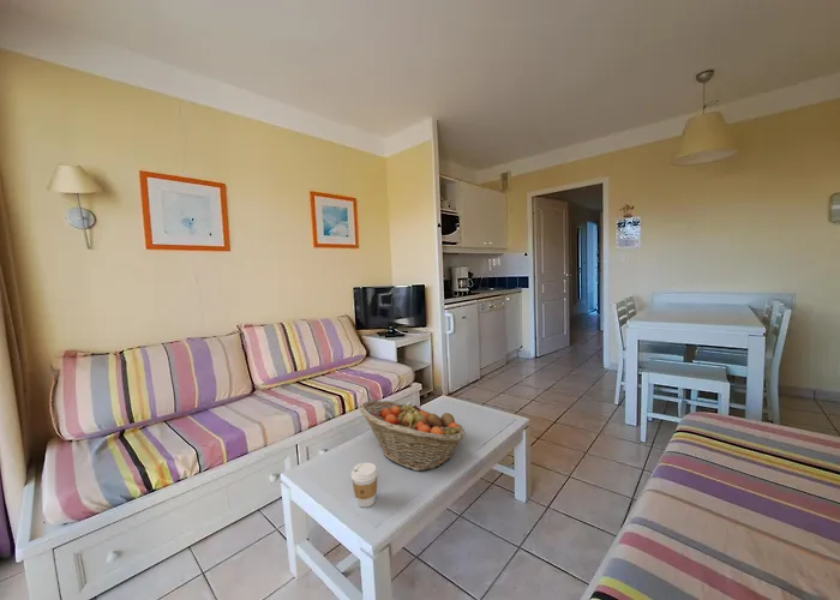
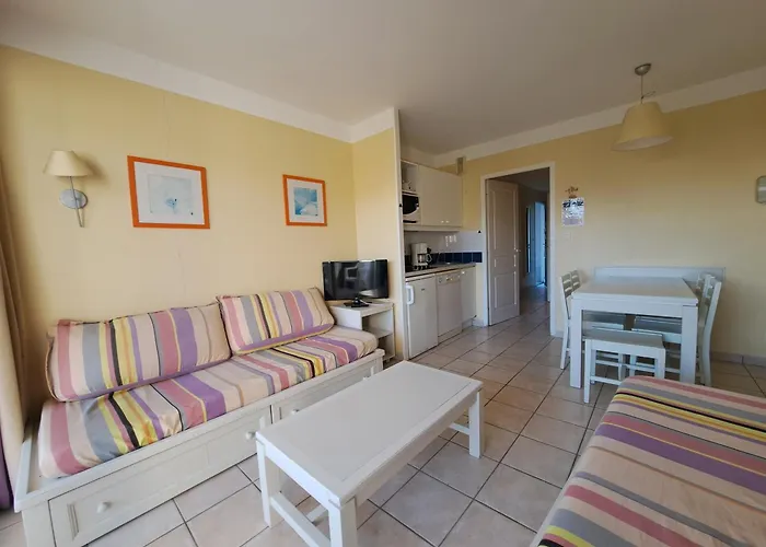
- fruit basket (410, 426)
- coffee cup (365, 484)
